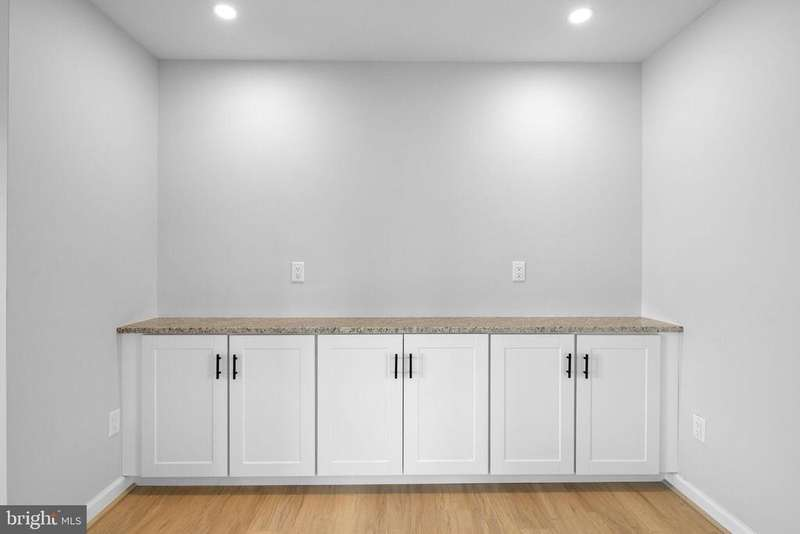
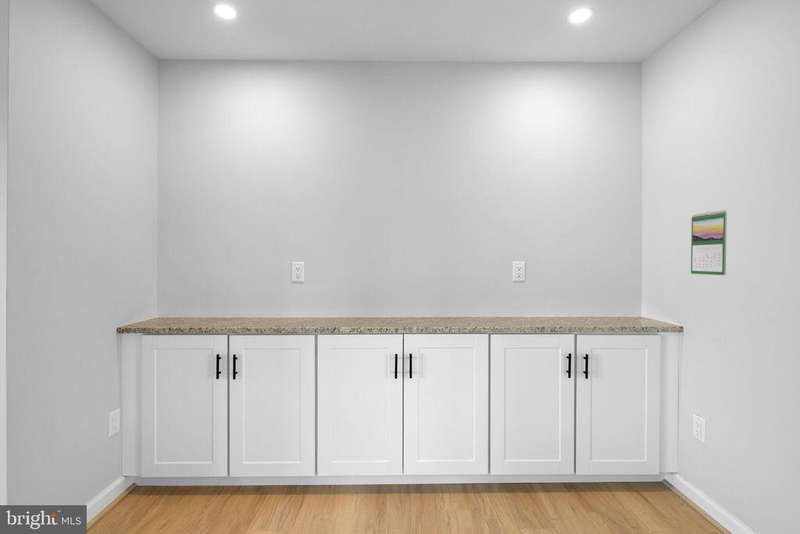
+ calendar (707, 243)
